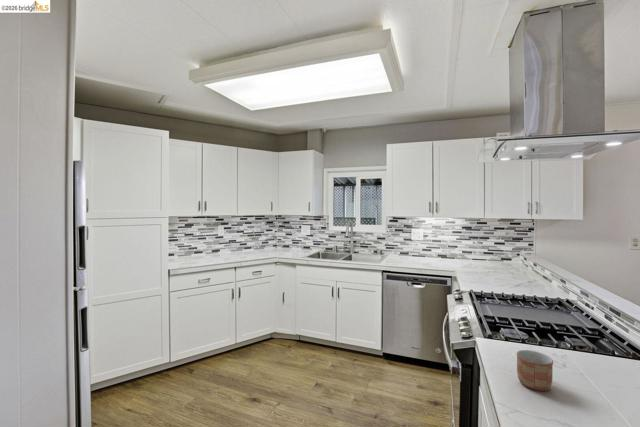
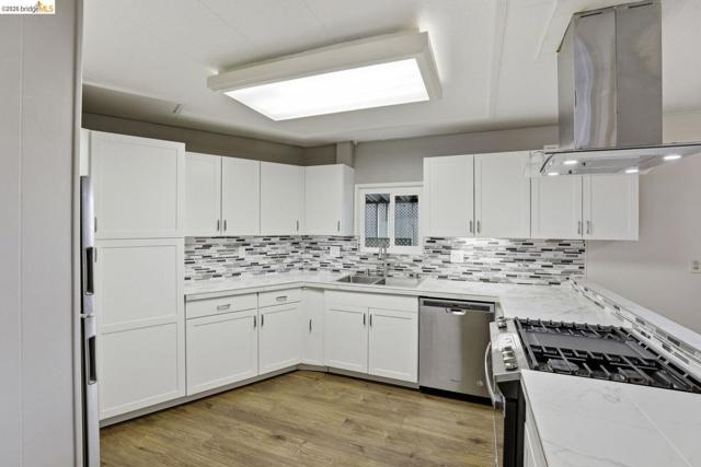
- mug (534, 368)
